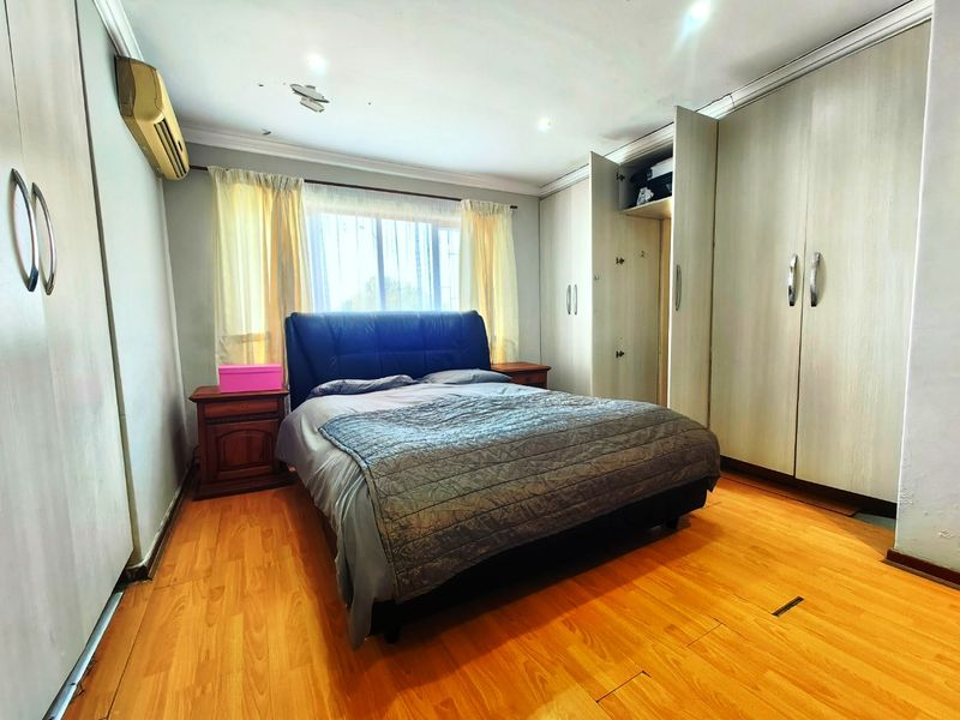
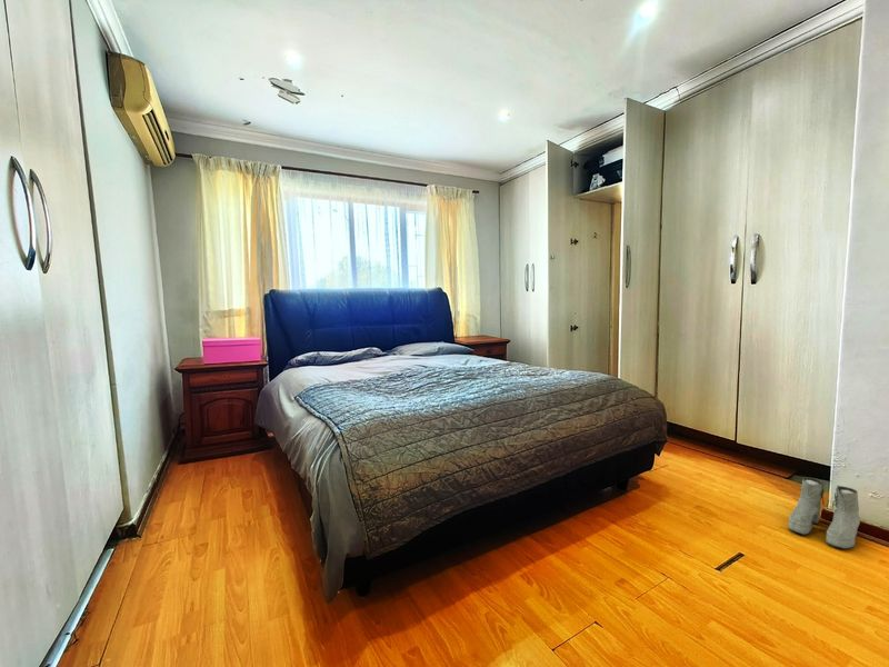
+ boots (823, 505)
